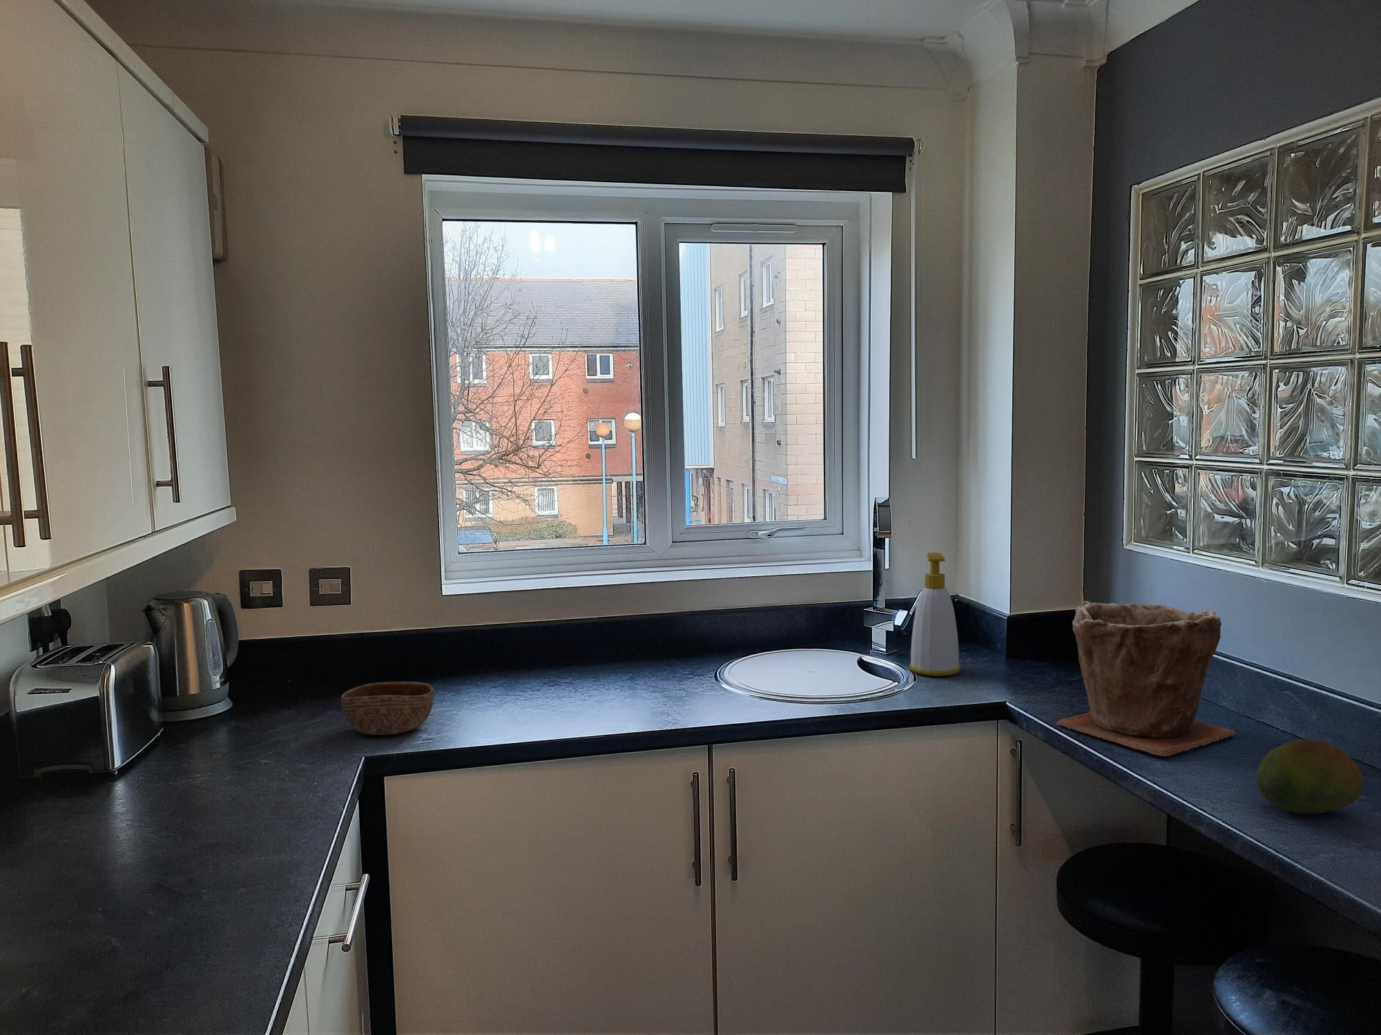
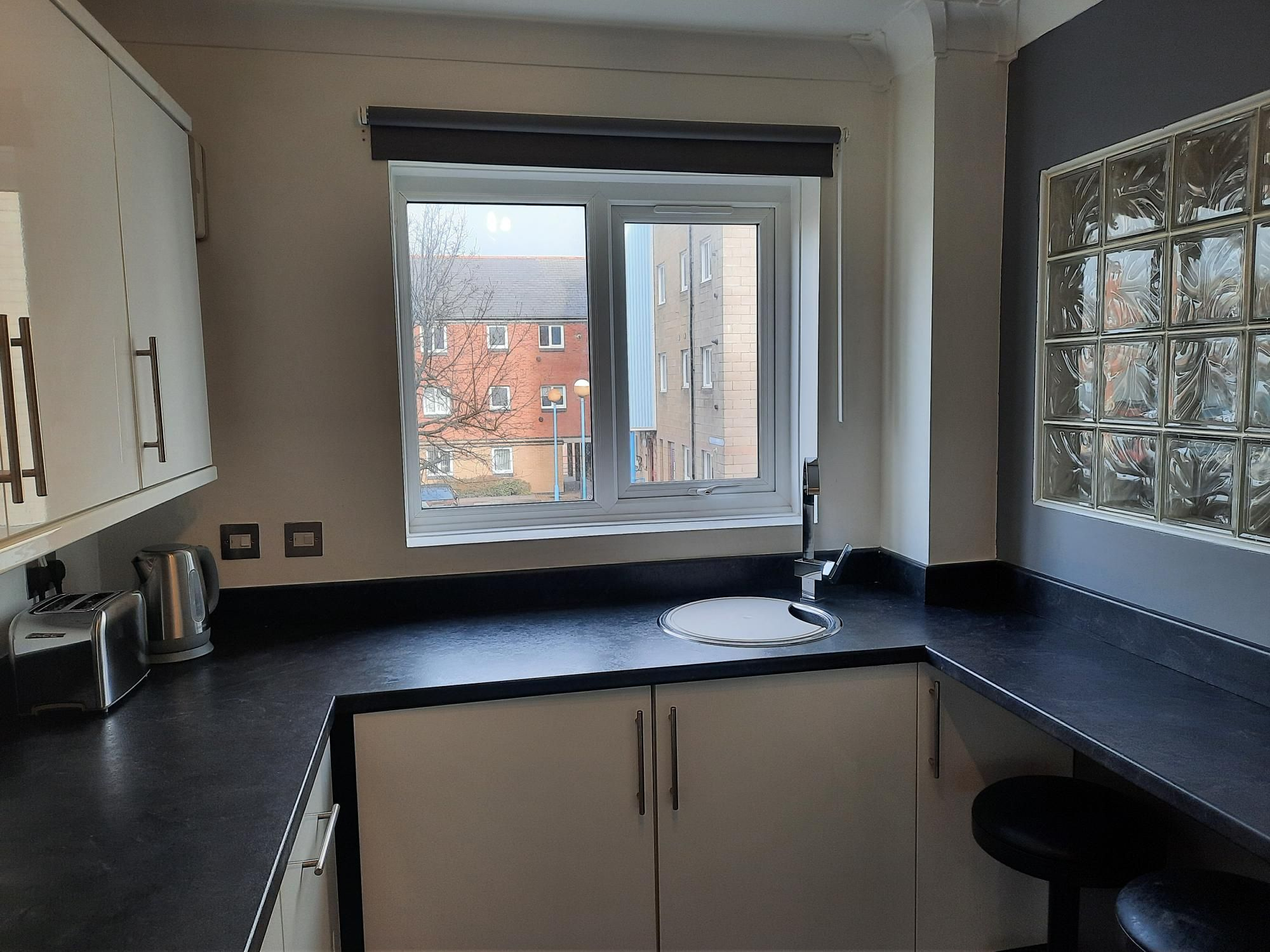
- soap bottle (934, 612)
- plant pot (1145, 668)
- bowl (388, 709)
- fruit (1306, 777)
